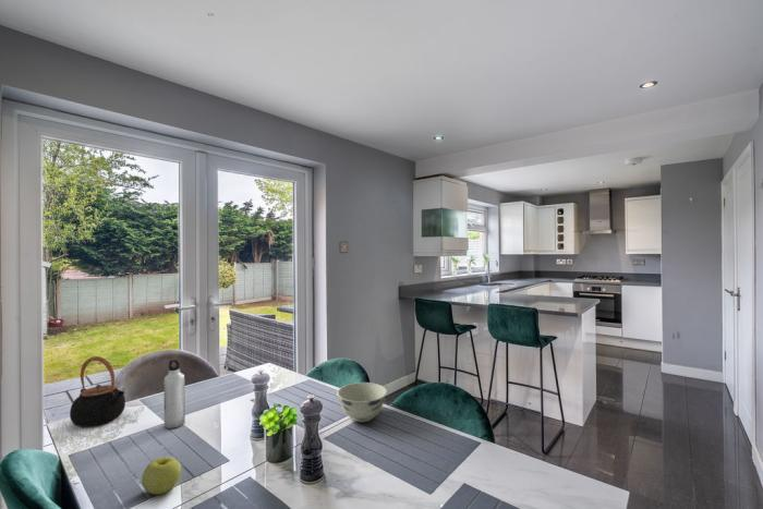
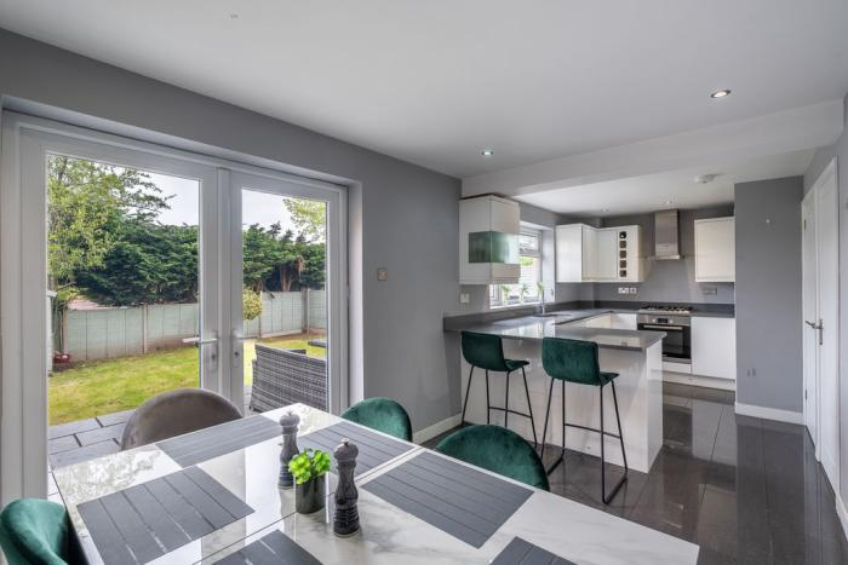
- teapot (101, 388)
- apple (161, 475)
- bowl (362, 403)
- water bottle (174, 391)
